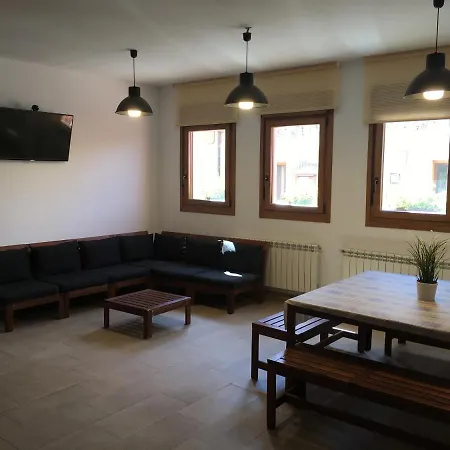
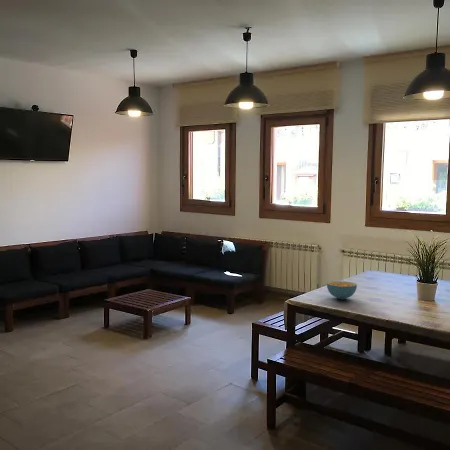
+ cereal bowl (341, 291)
